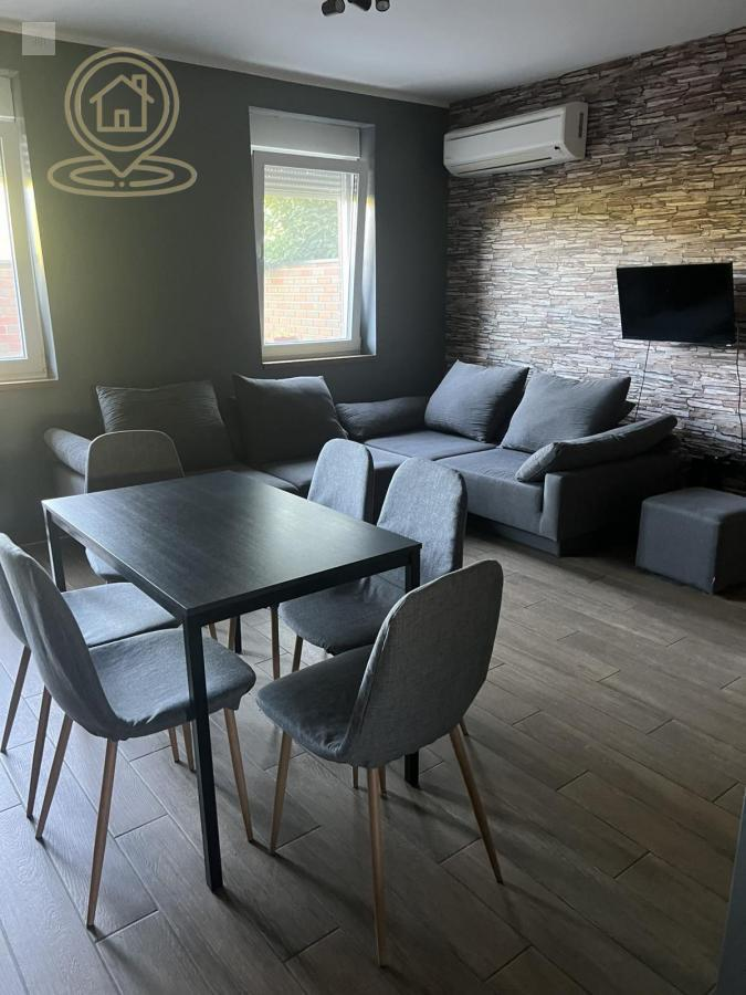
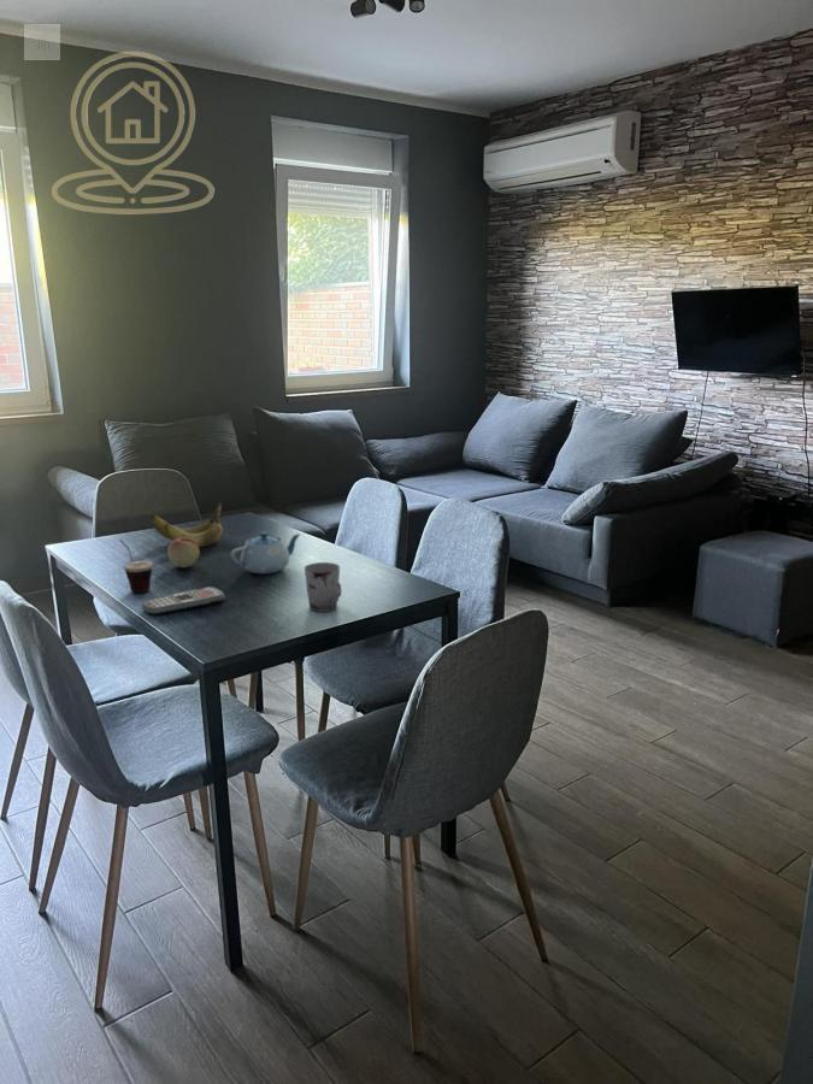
+ chinaware (266, 550)
+ banana (185, 529)
+ cup (132, 566)
+ fruit (183, 552)
+ remote control (183, 601)
+ cup (326, 589)
